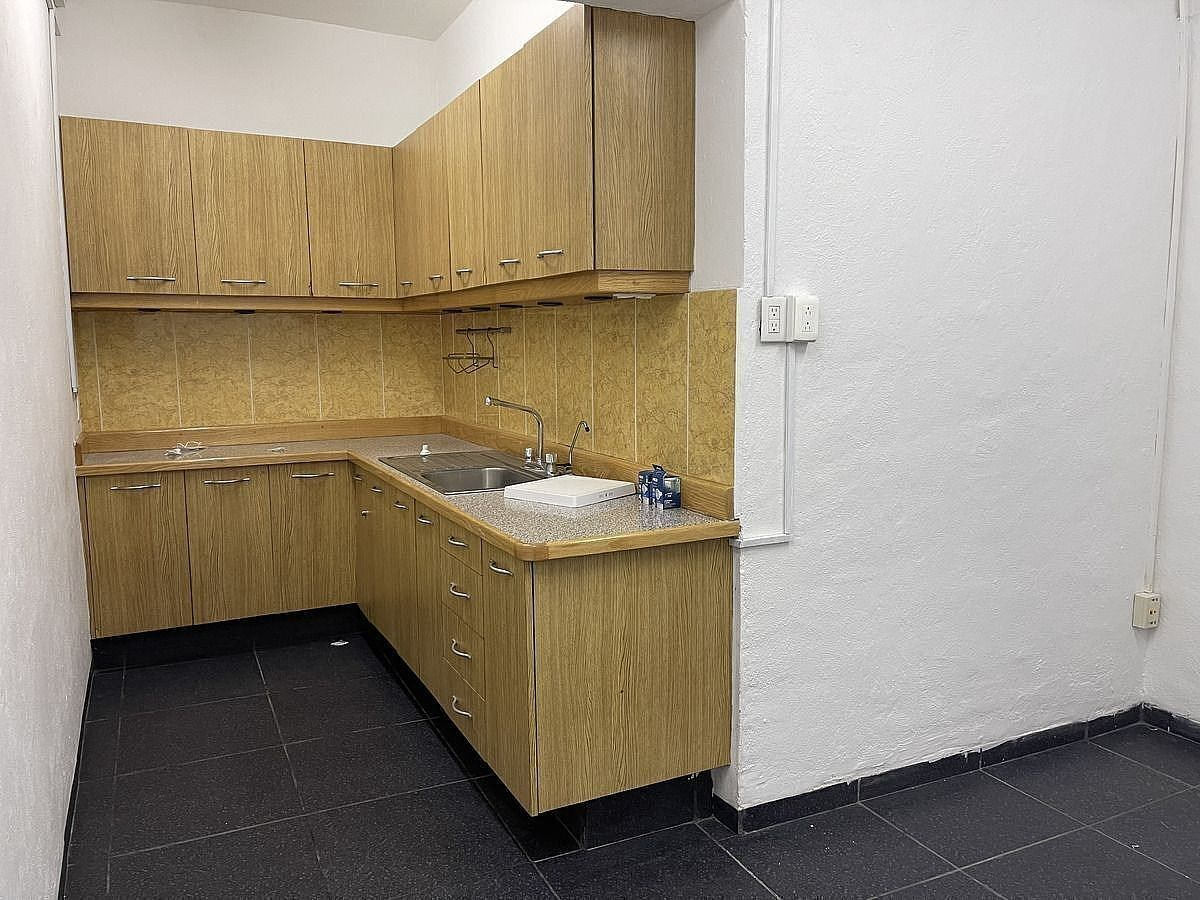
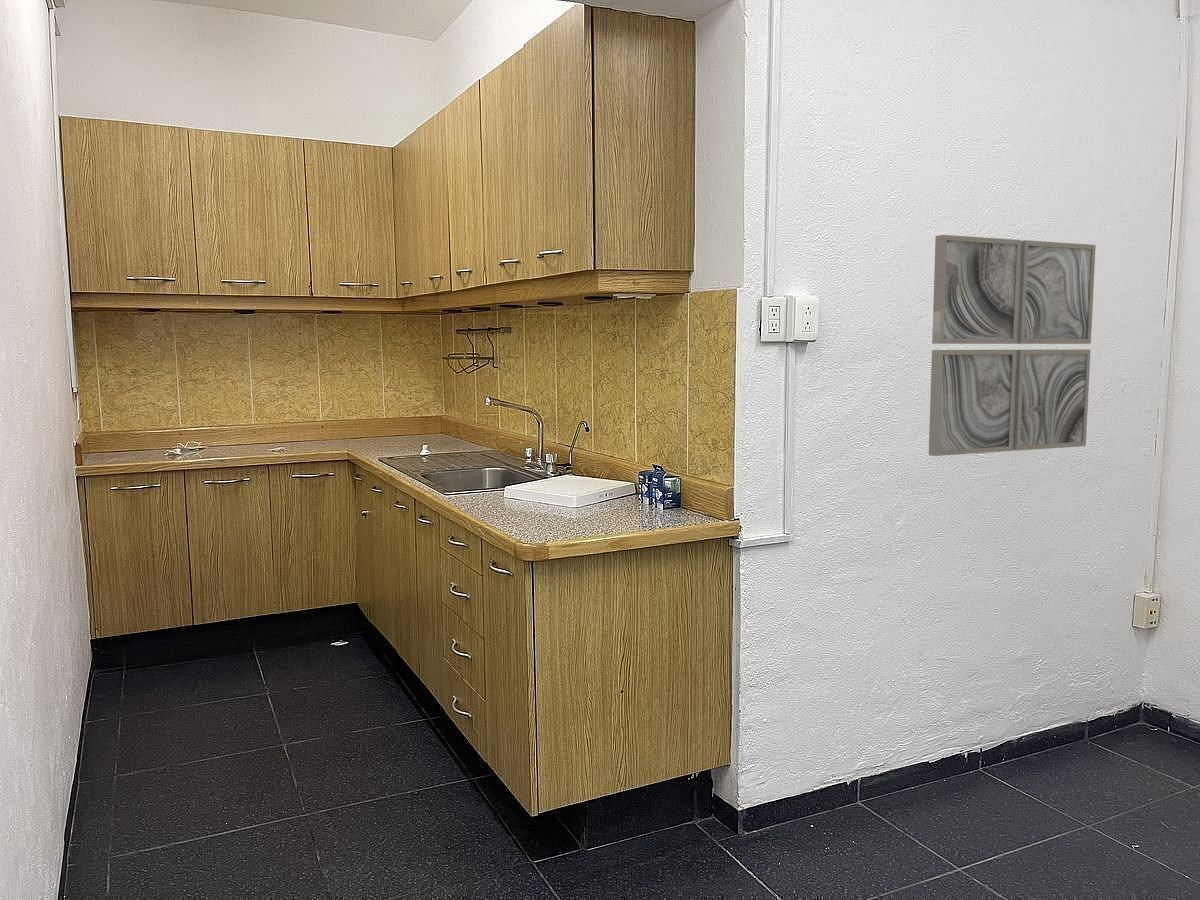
+ wall art (1014, 343)
